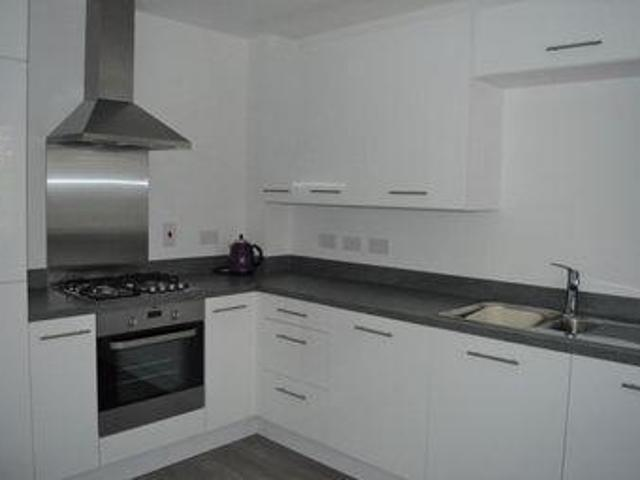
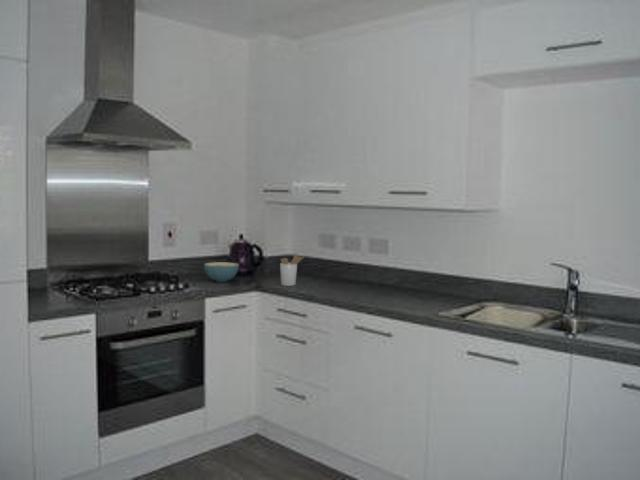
+ cereal bowl (221, 272)
+ utensil holder (291, 269)
